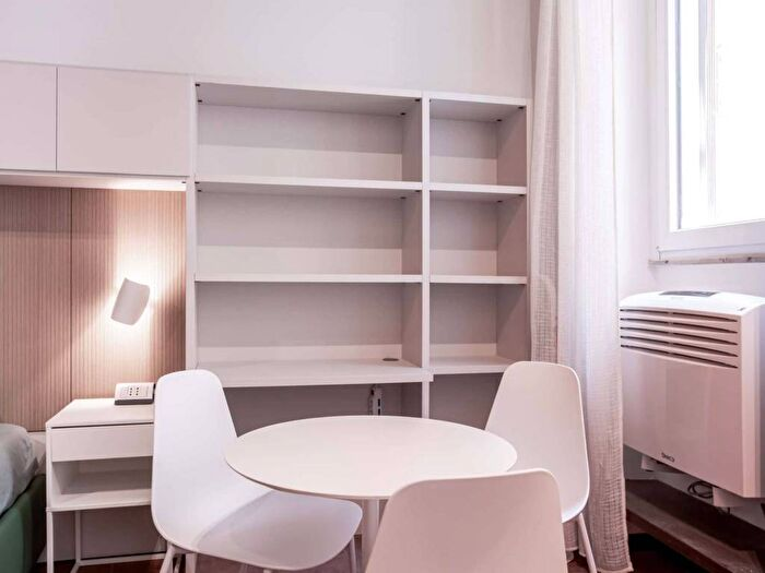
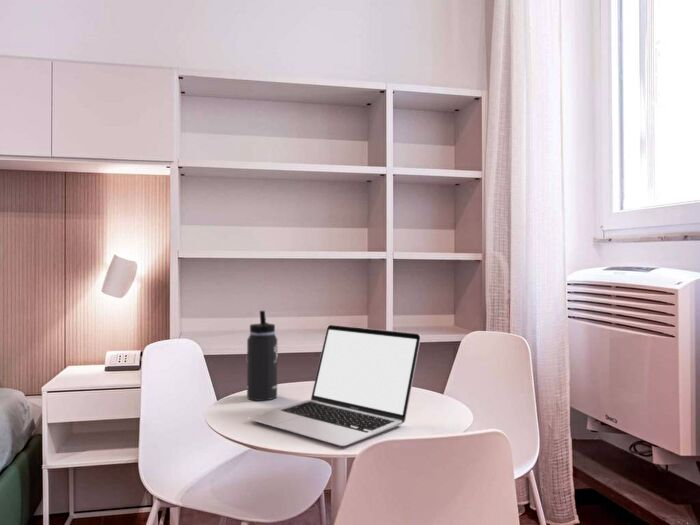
+ laptop (334, 377)
+ thermos bottle (261, 354)
